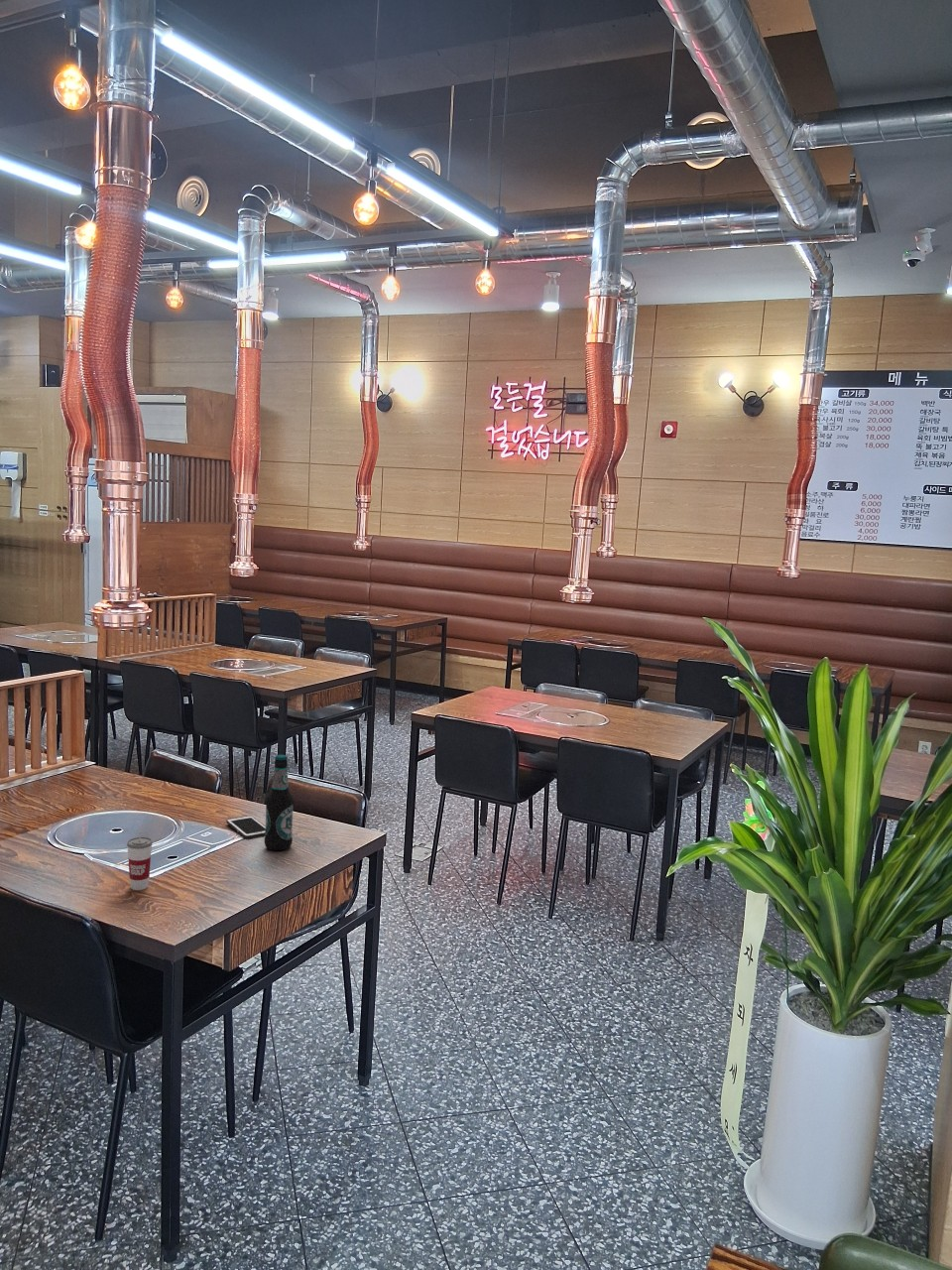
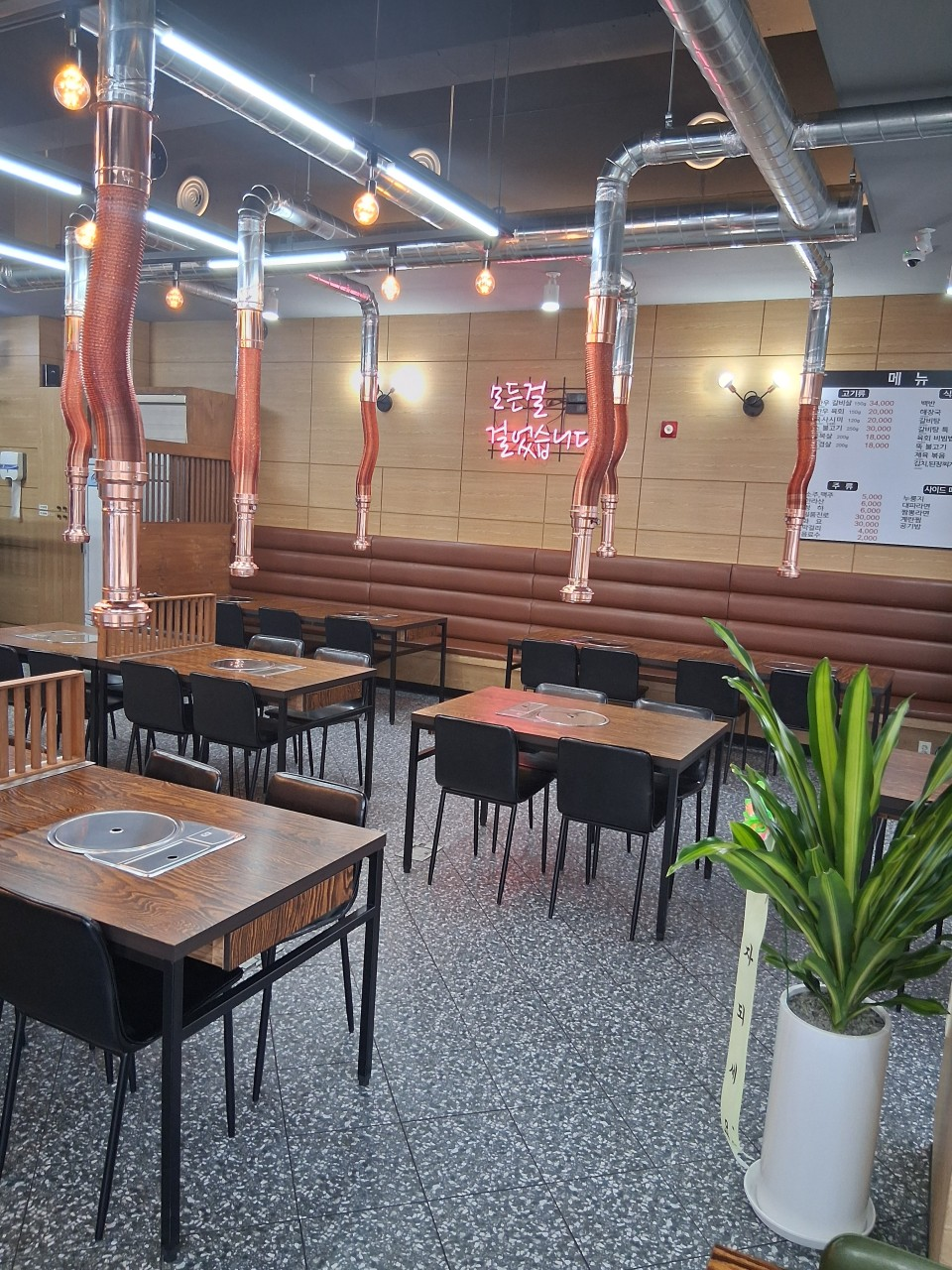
- cell phone (248, 826)
- bottle (280, 802)
- cup (139, 856)
